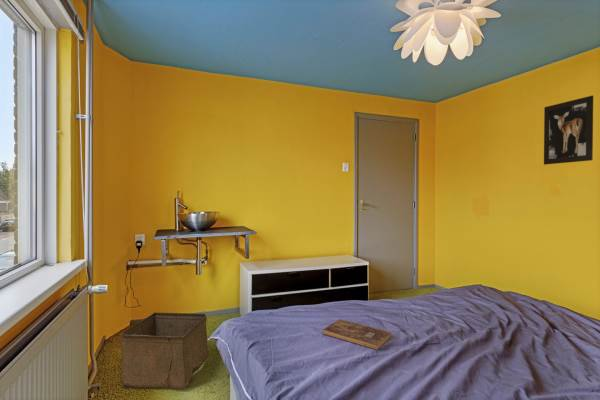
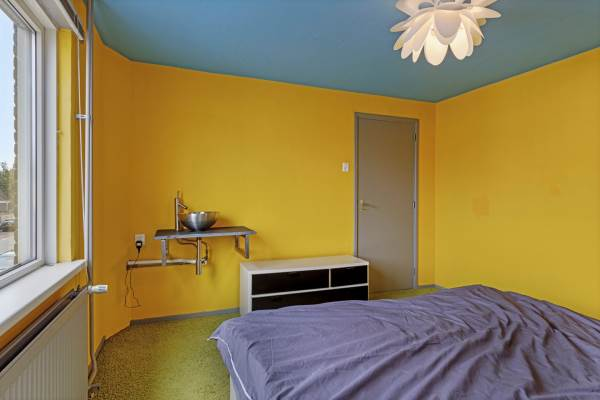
- storage bin (168, 347)
- wall art (566, 132)
- bible (355, 332)
